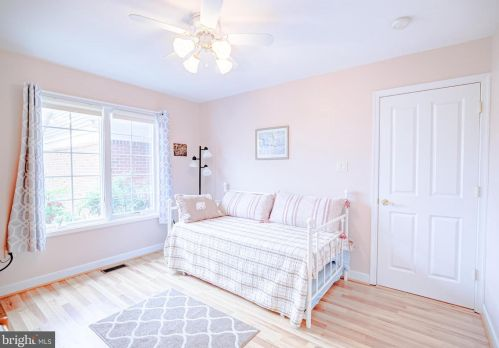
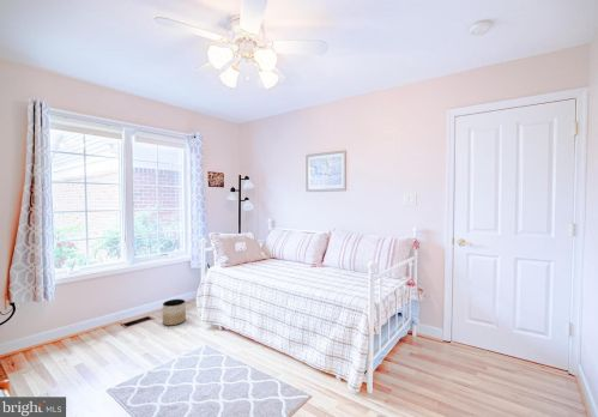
+ planter (174, 312)
